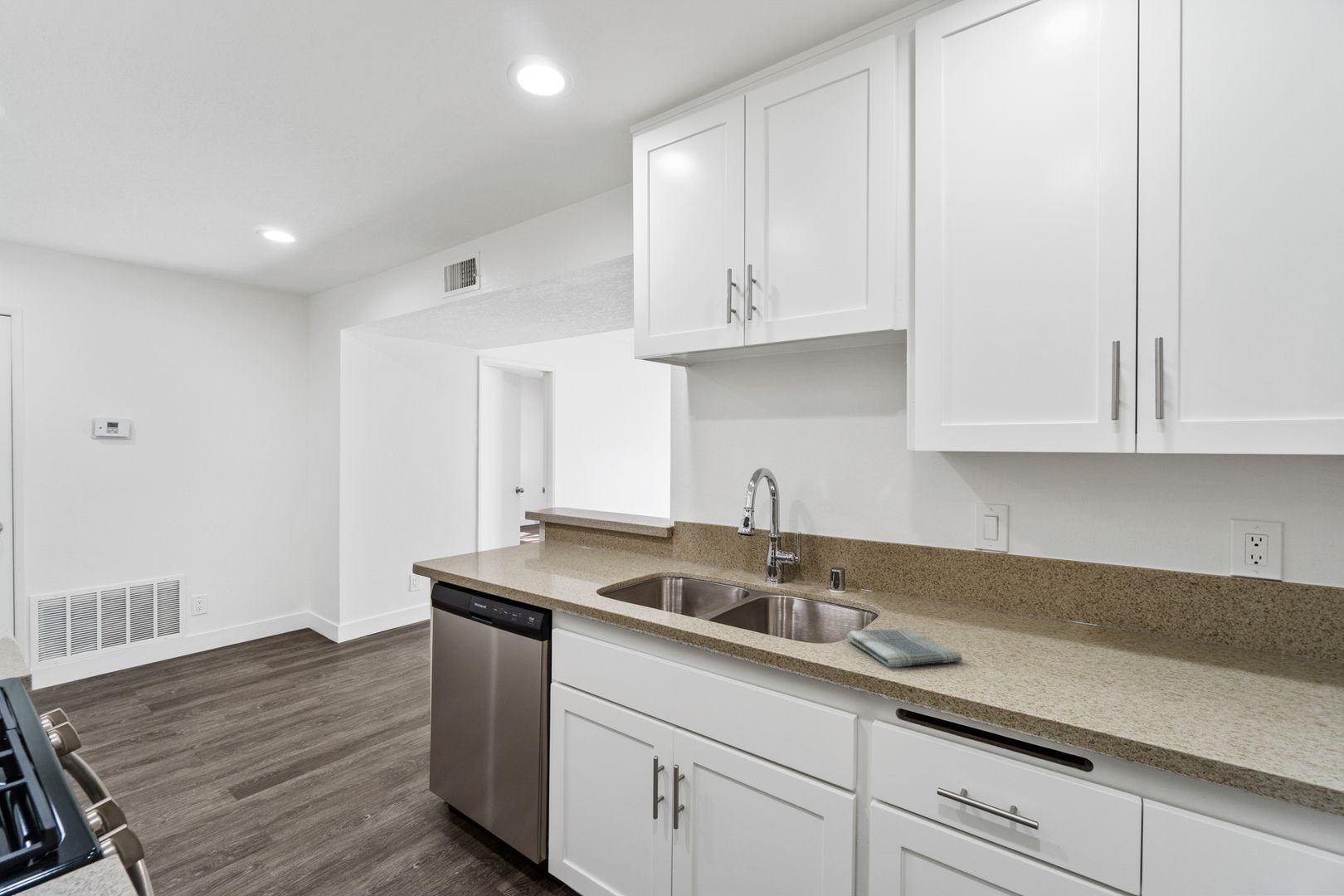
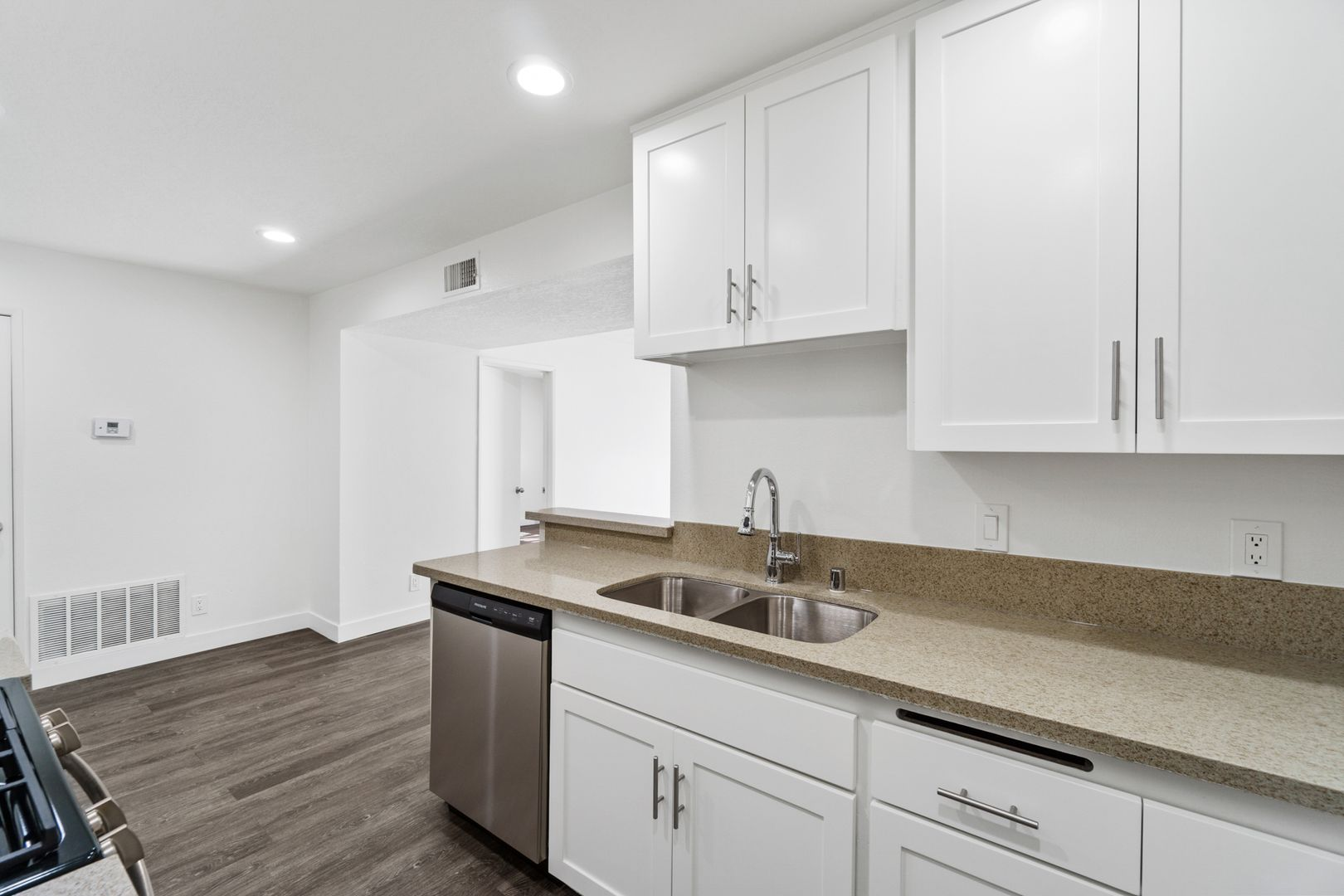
- dish towel (900, 644)
